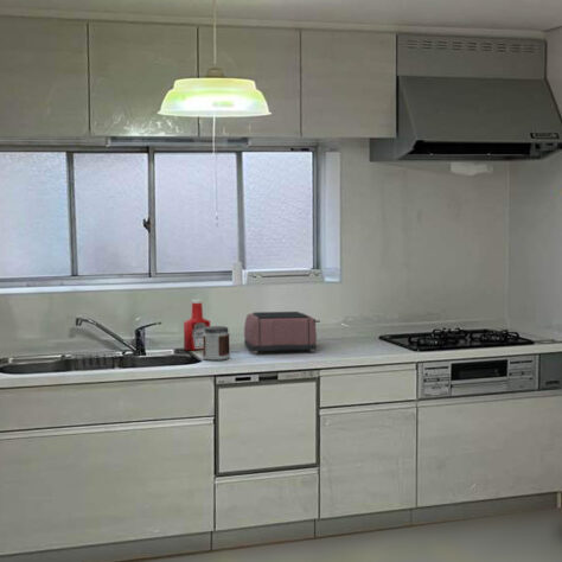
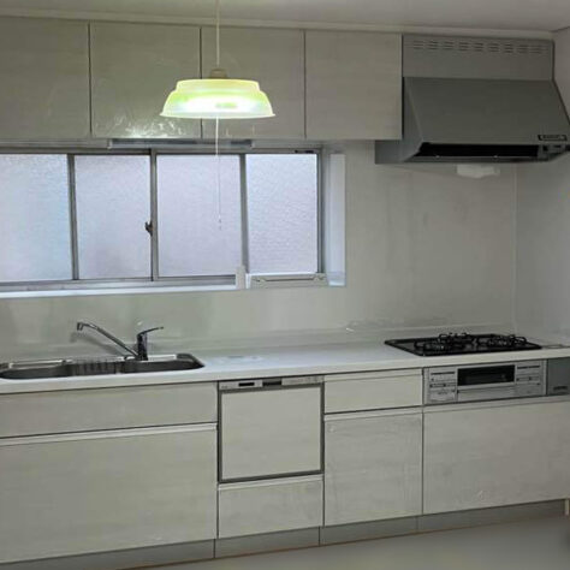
- soap bottle (197, 324)
- toaster (282, 331)
- jar (216, 343)
